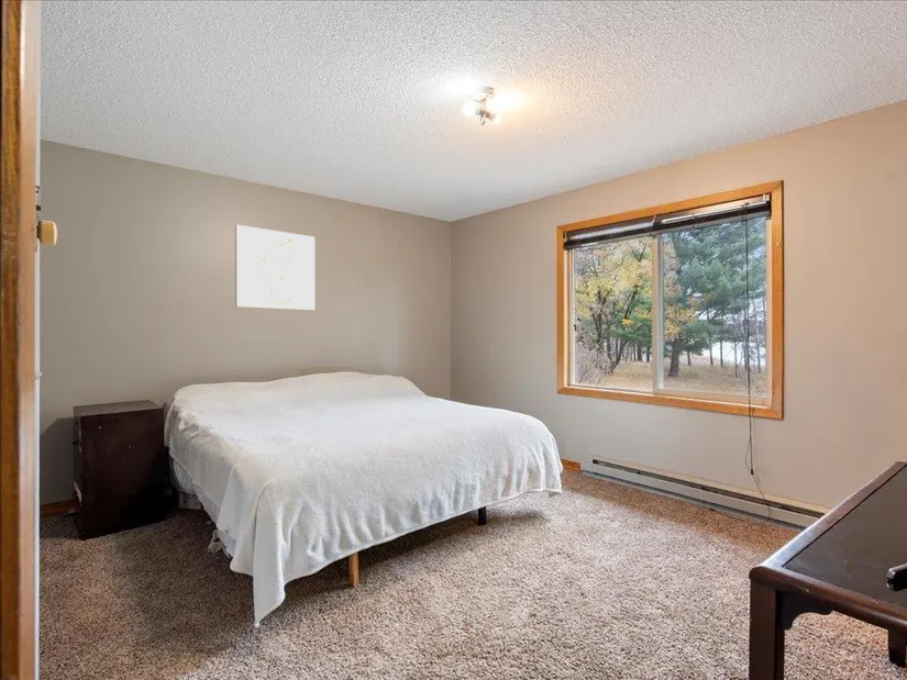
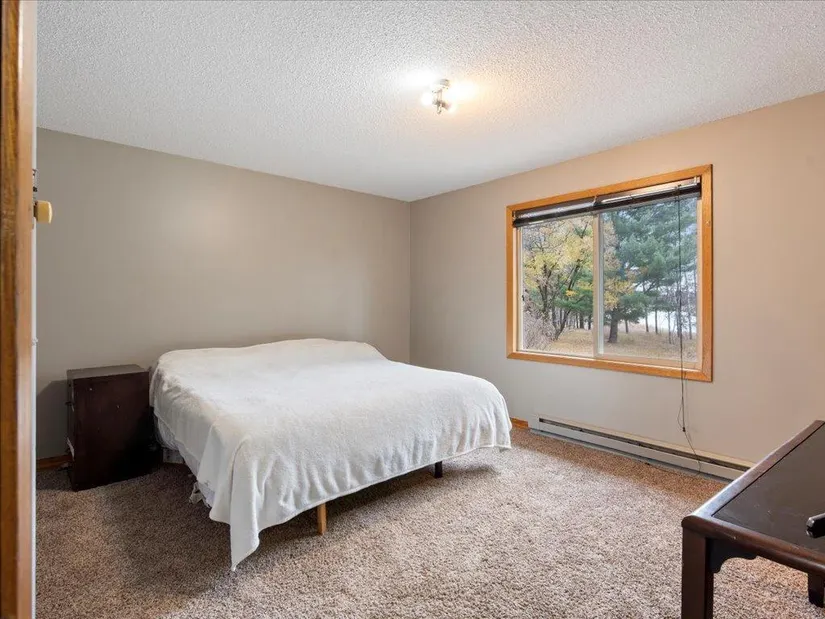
- wall art (277, 269)
